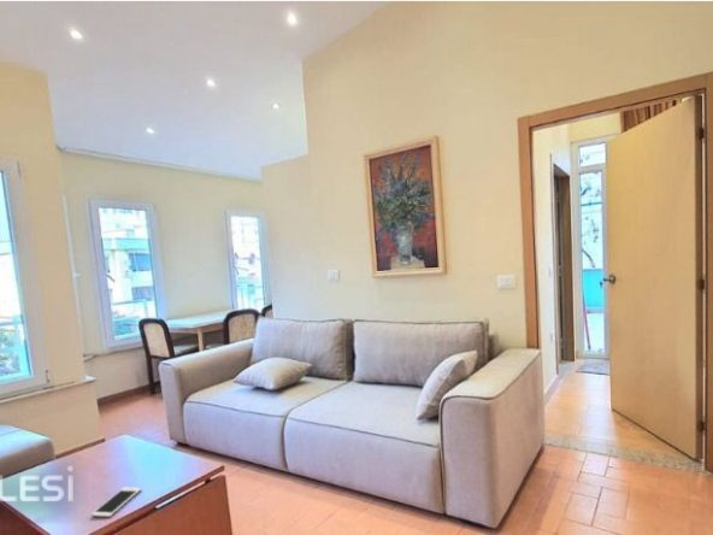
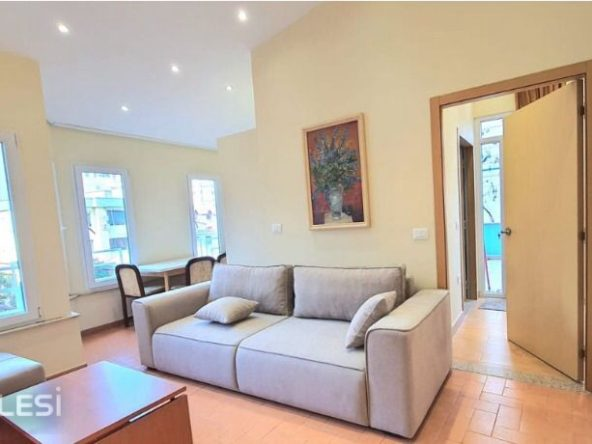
- cell phone (117, 501)
